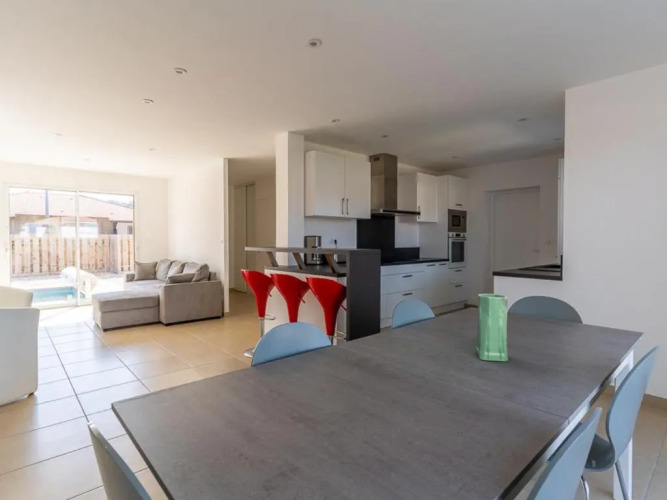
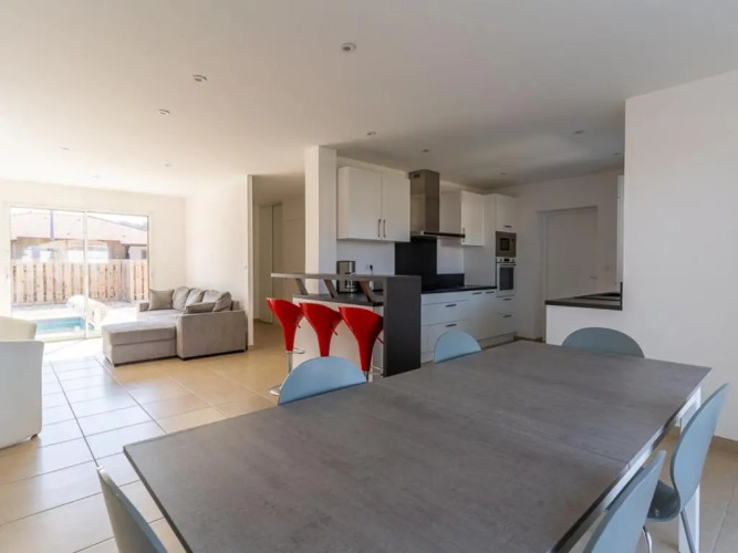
- vase (491, 325)
